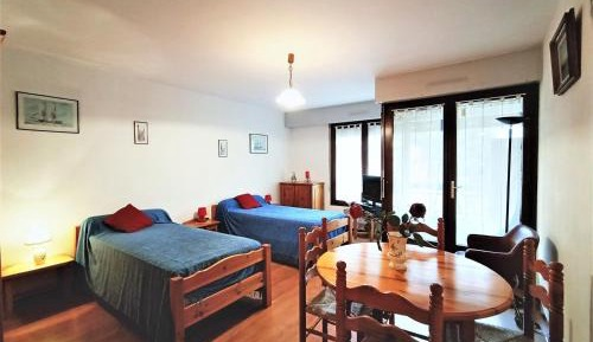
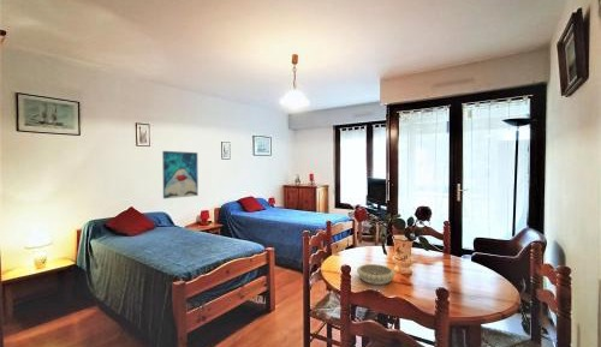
+ decorative bowl (375, 273)
+ wall art (180, 174)
